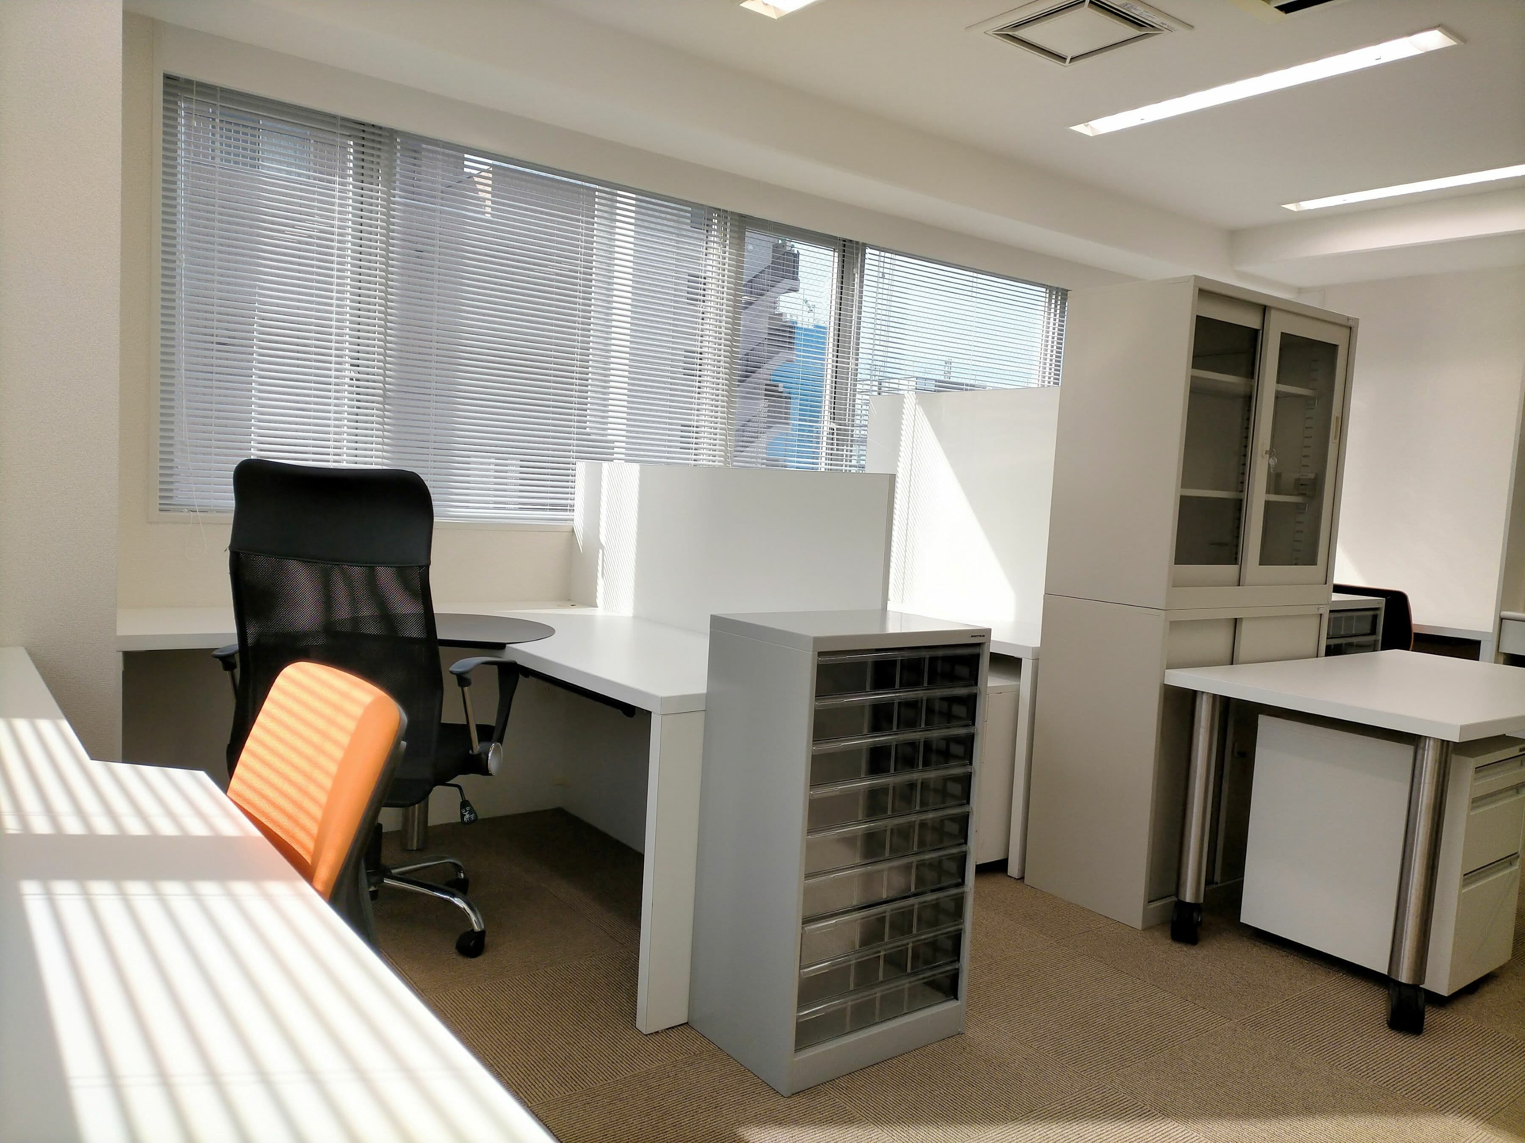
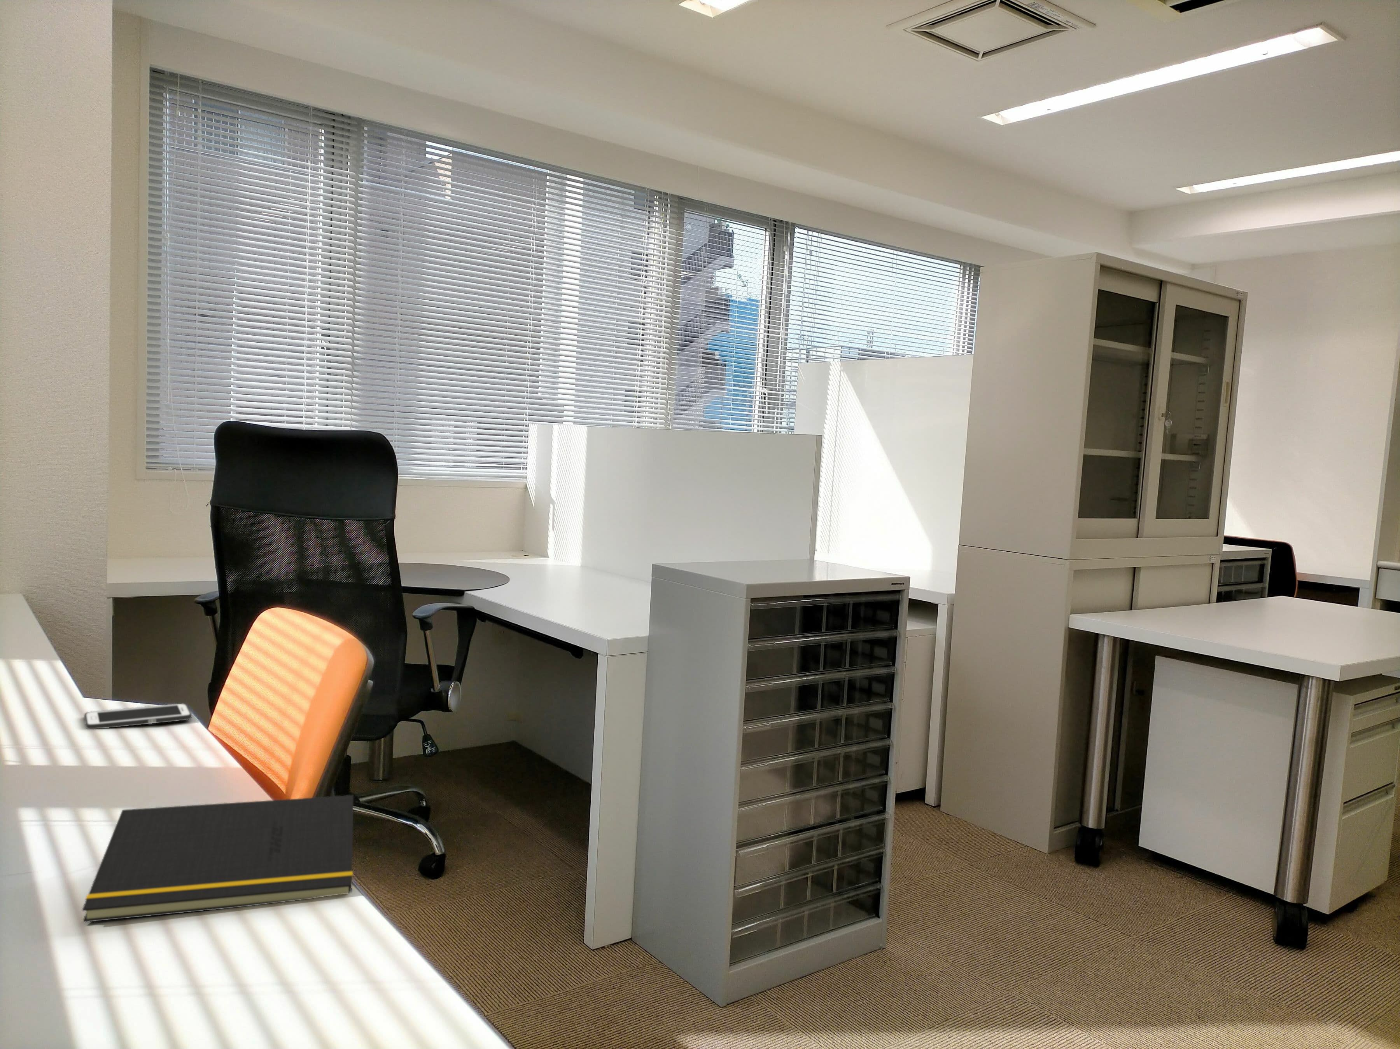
+ notepad (233, 852)
+ cell phone (139, 716)
